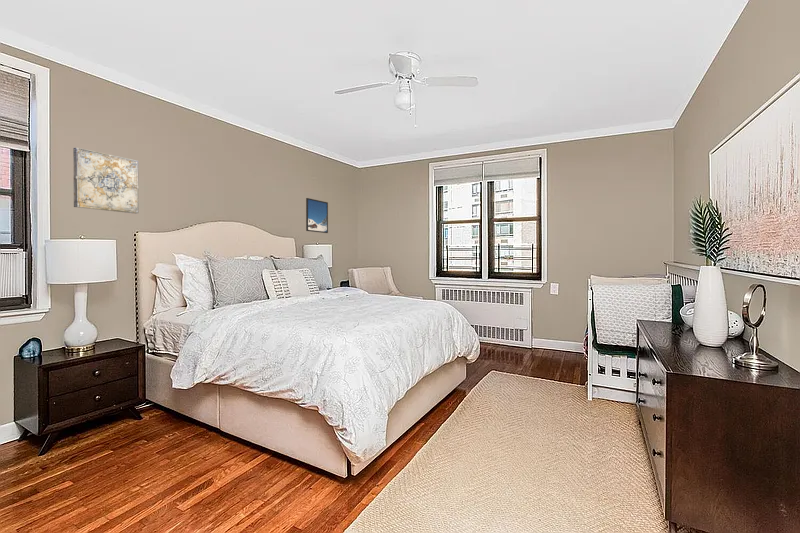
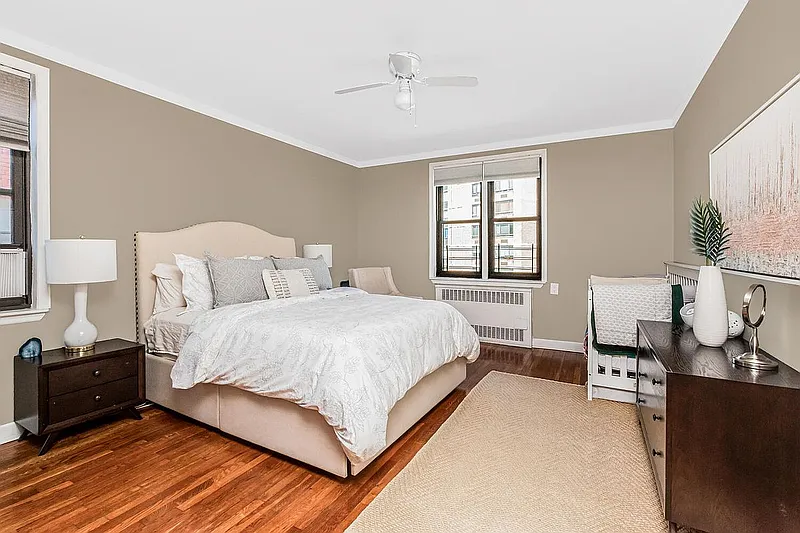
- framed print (317, 216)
- wall art (107, 182)
